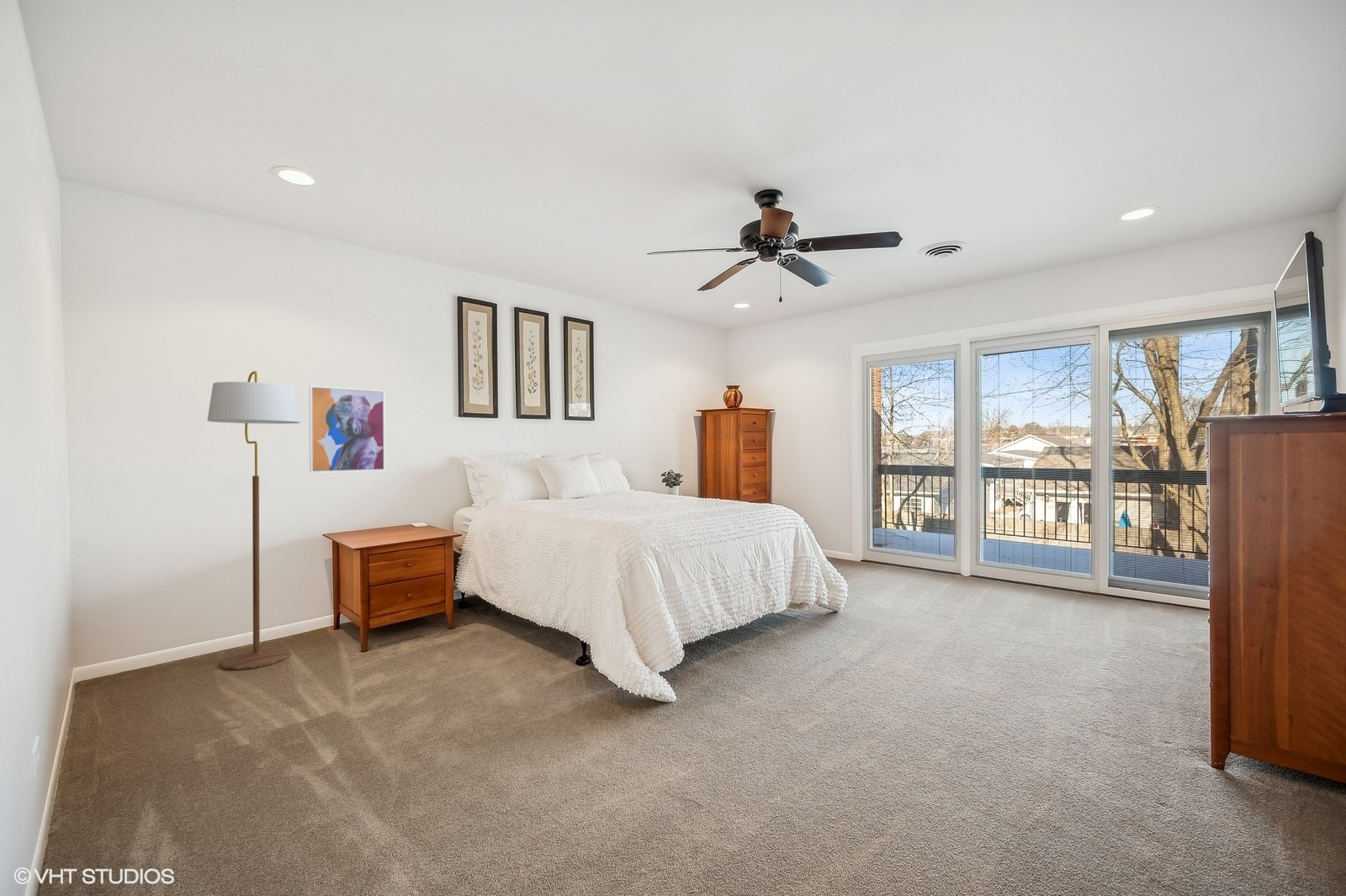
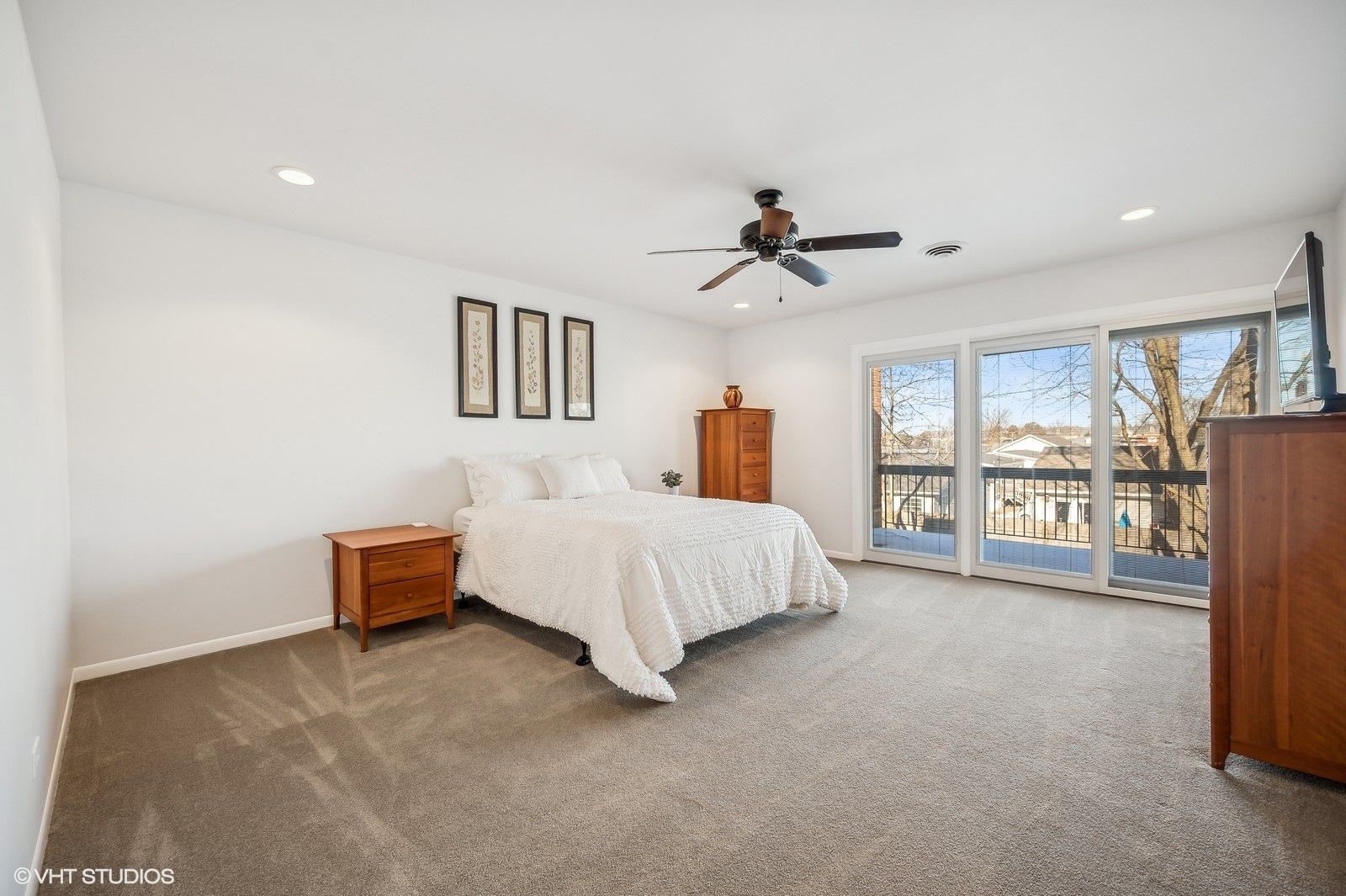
- floor lamp (254, 514)
- wall art (348, 430)
